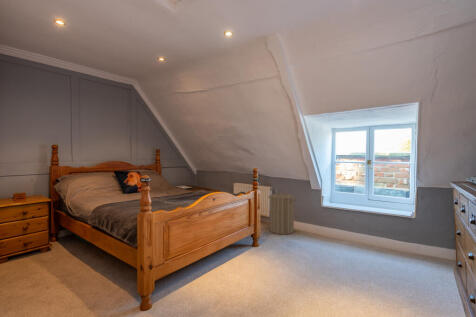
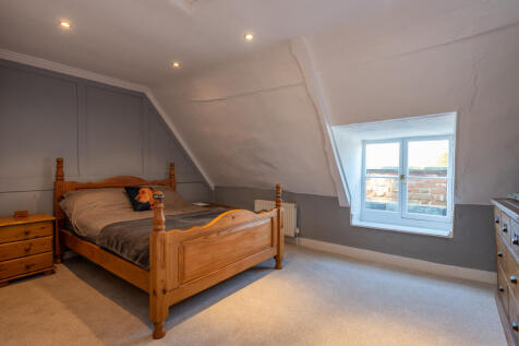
- laundry hamper (281, 210)
